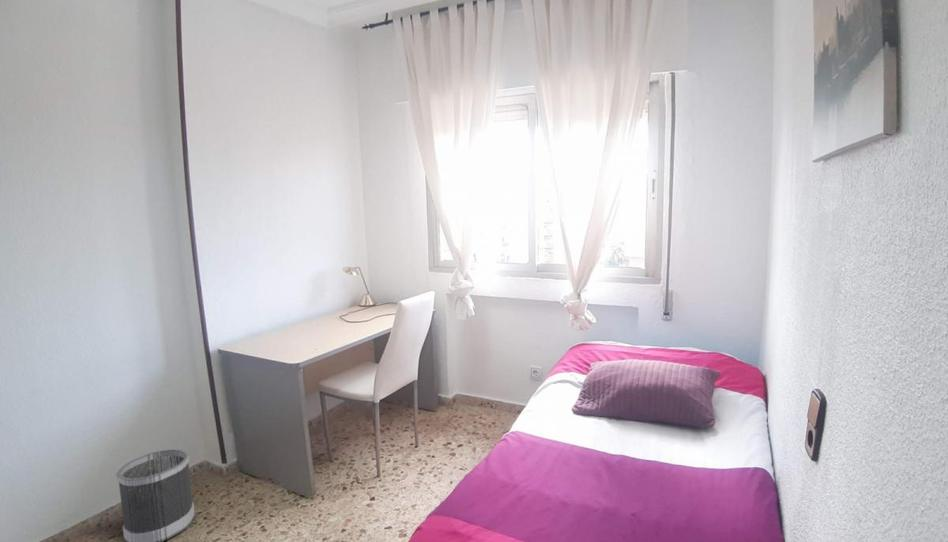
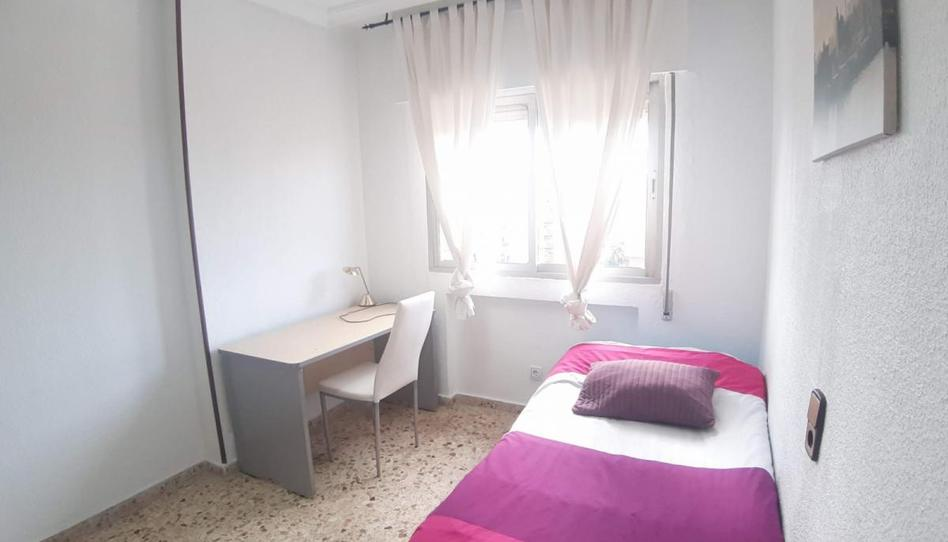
- wastebasket (157, 495)
